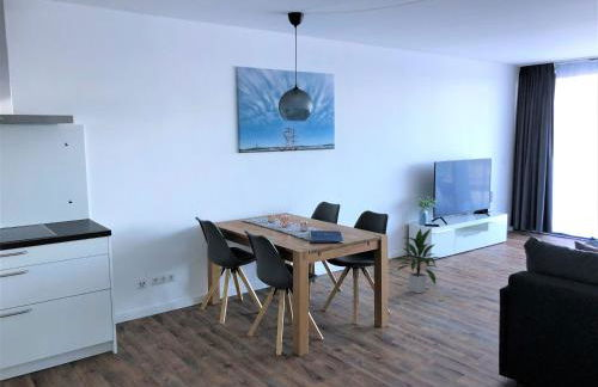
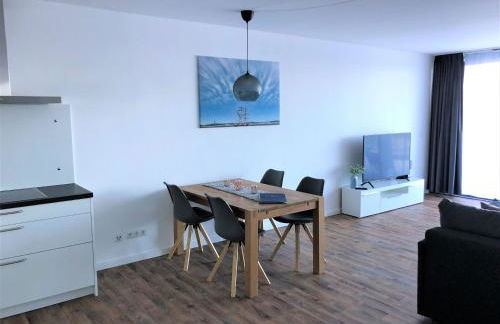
- indoor plant (419, 260)
